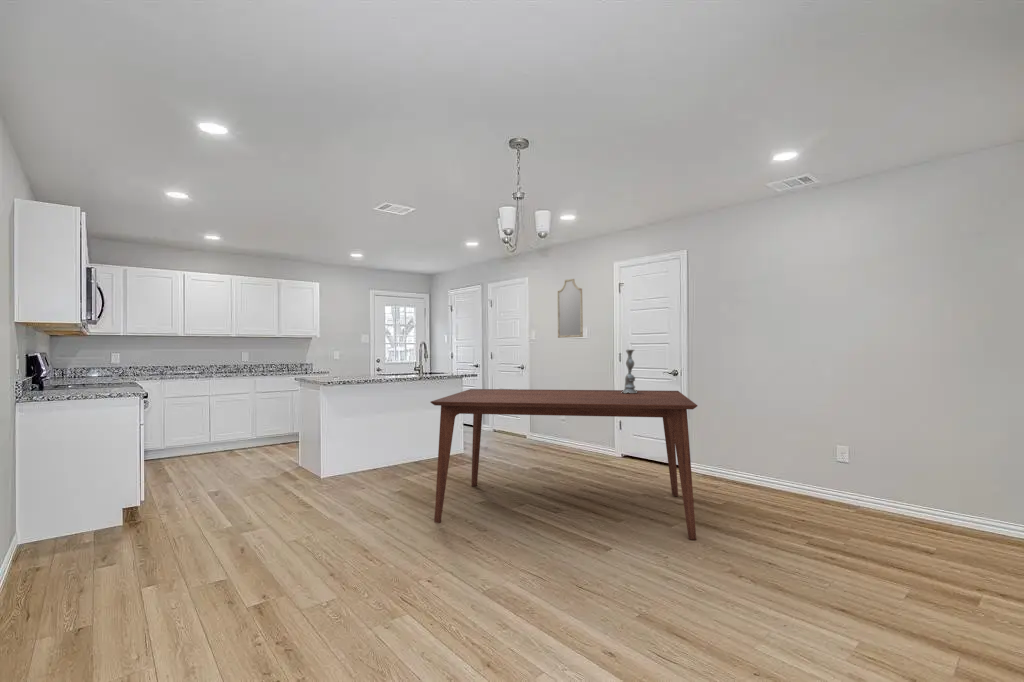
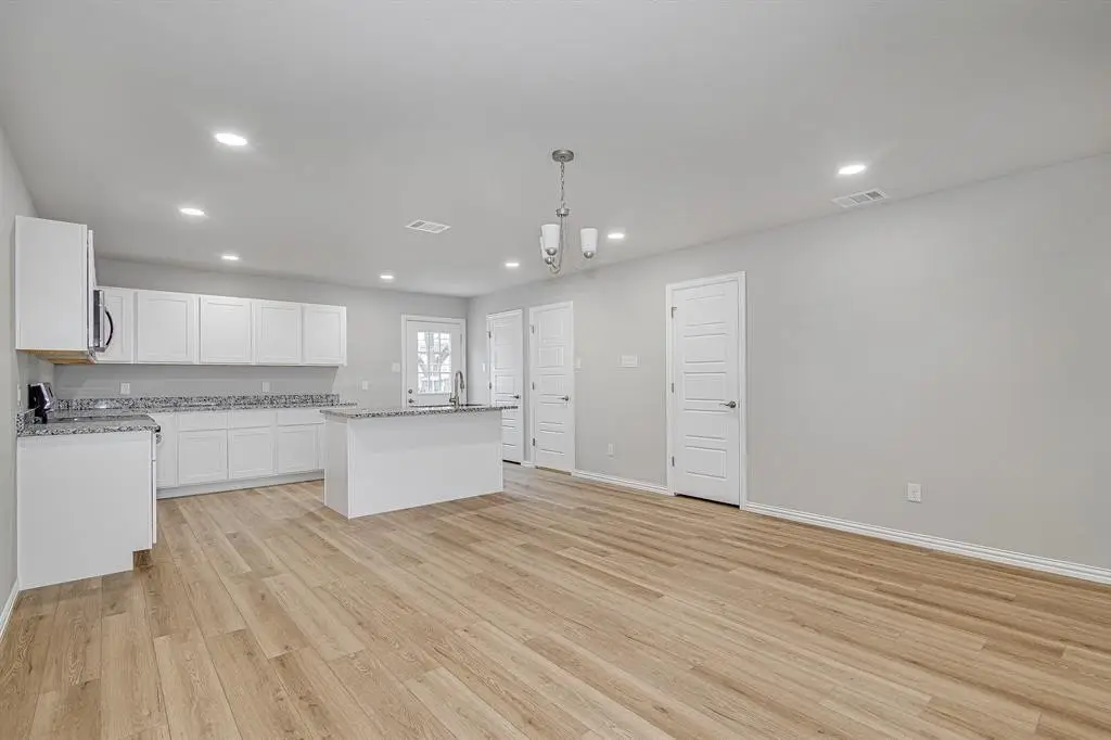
- home mirror (569, 308)
- dining table (564, 415)
- candlestick (628, 371)
